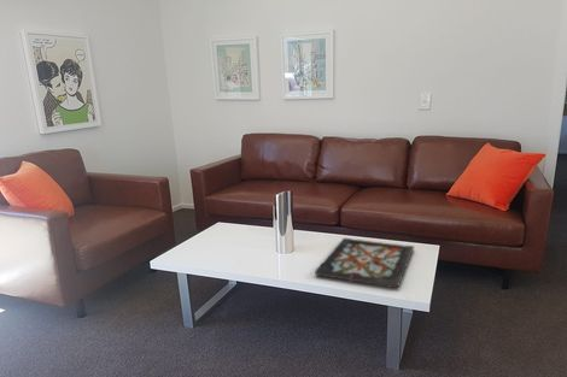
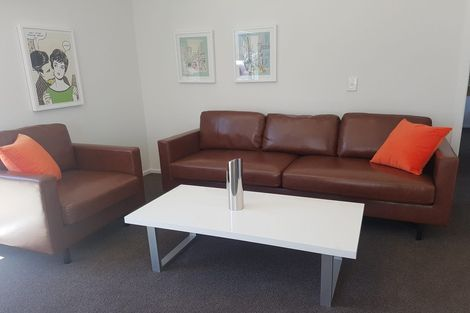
- decorative tray (367, 259)
